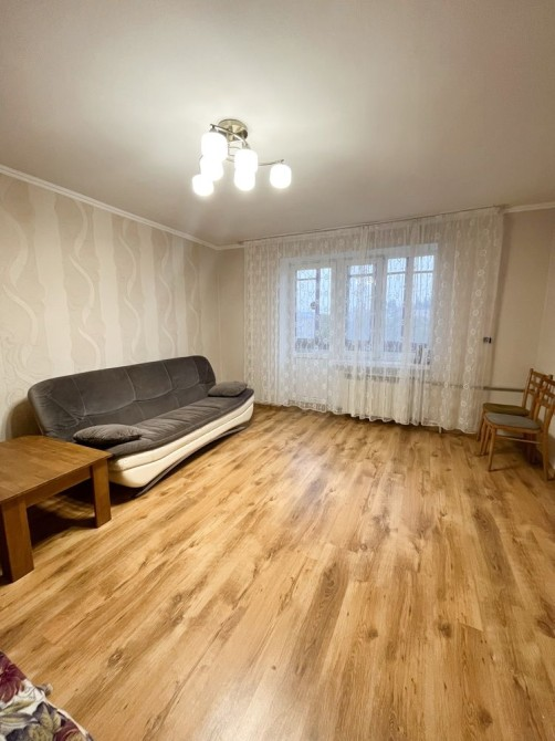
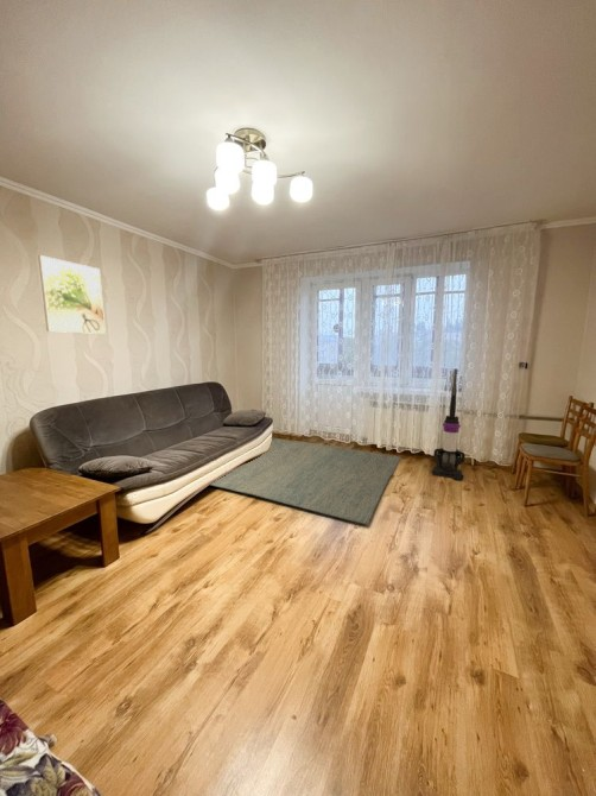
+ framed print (75, 298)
+ vacuum cleaner (451, 421)
+ rug (284, 463)
